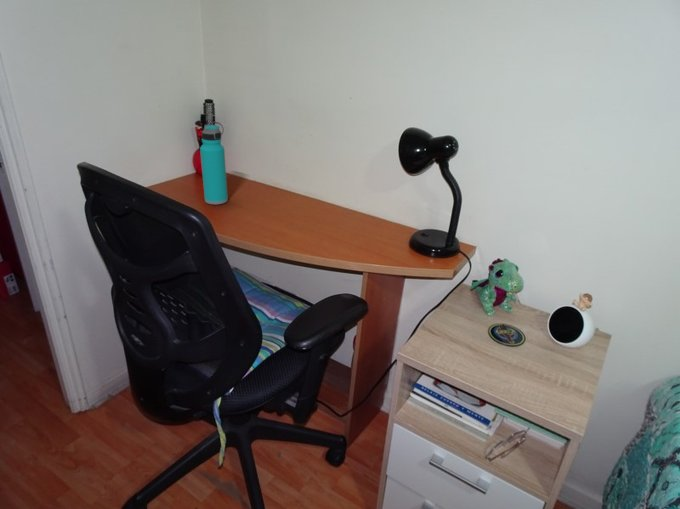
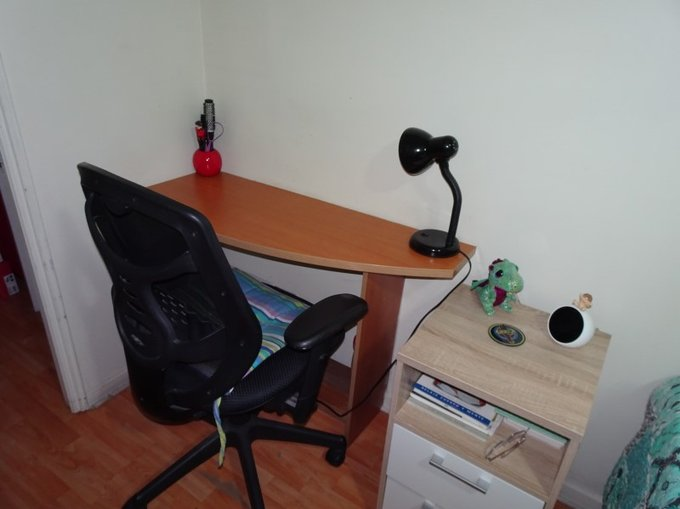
- water bottle (213, 164)
